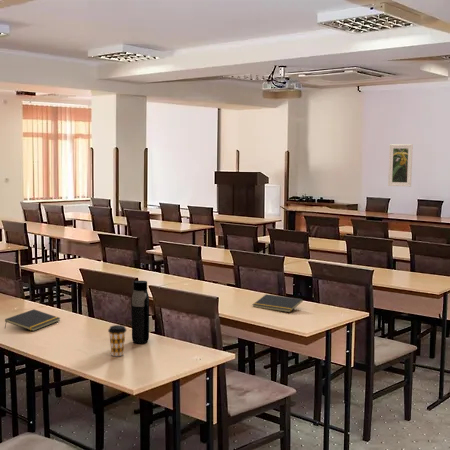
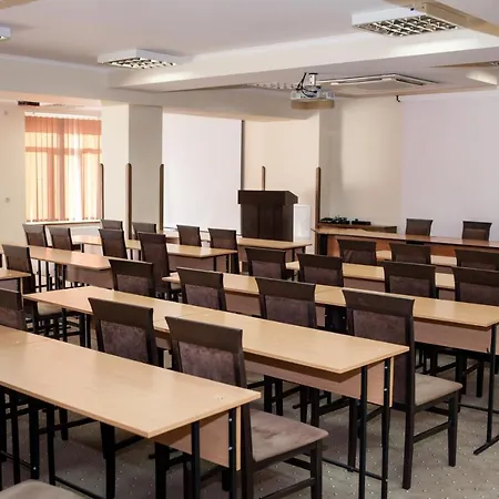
- notepad (277, 302)
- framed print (400, 165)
- coffee cup (117, 340)
- water bottle (140, 311)
- notepad (33, 319)
